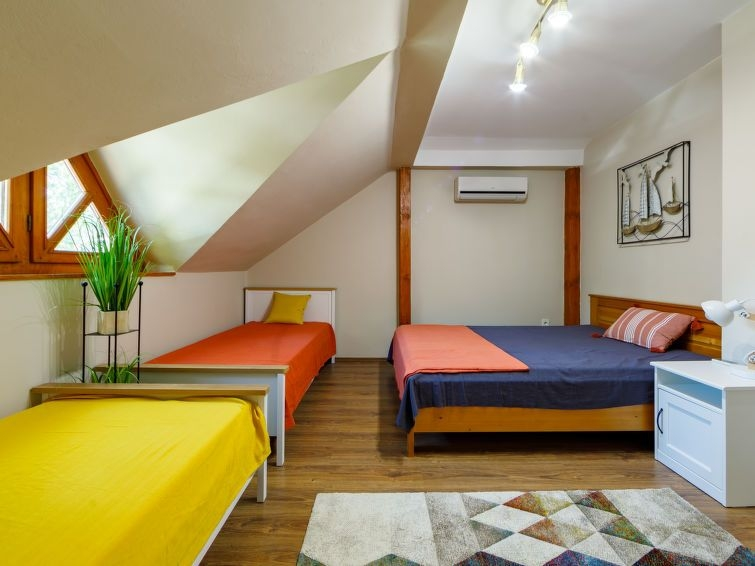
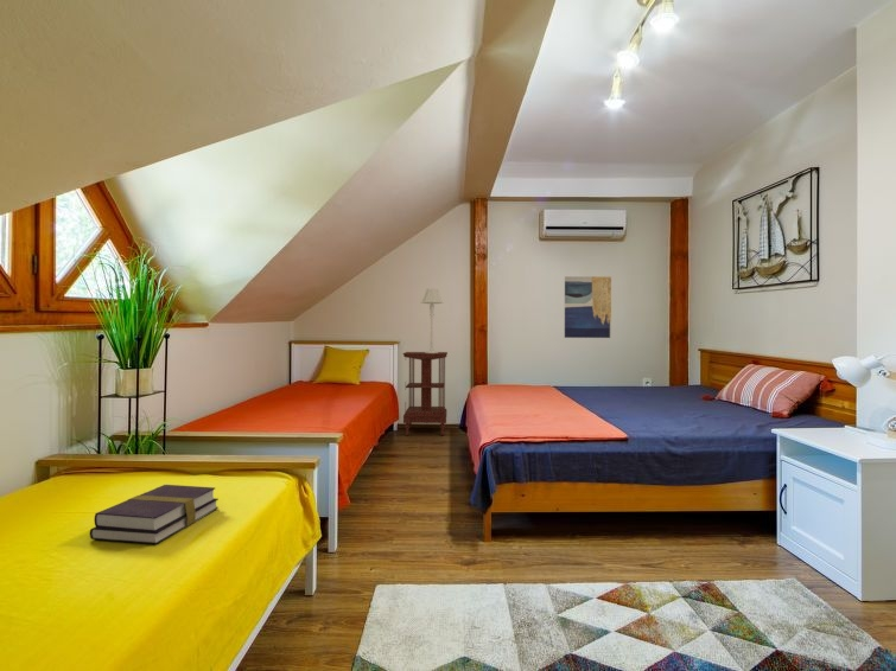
+ side table (425, 391)
+ book (159, 510)
+ wall art (587, 307)
+ table lamp (431, 320)
